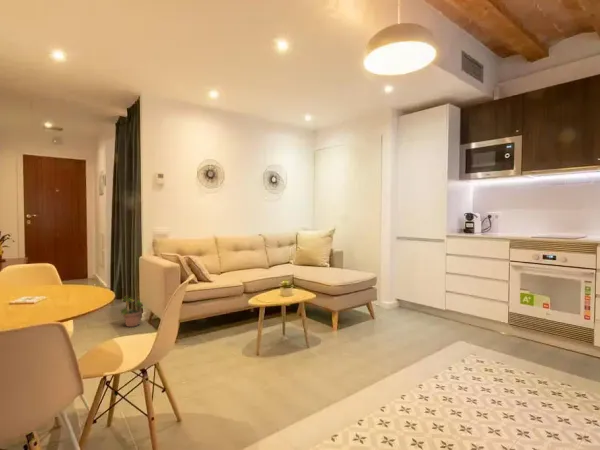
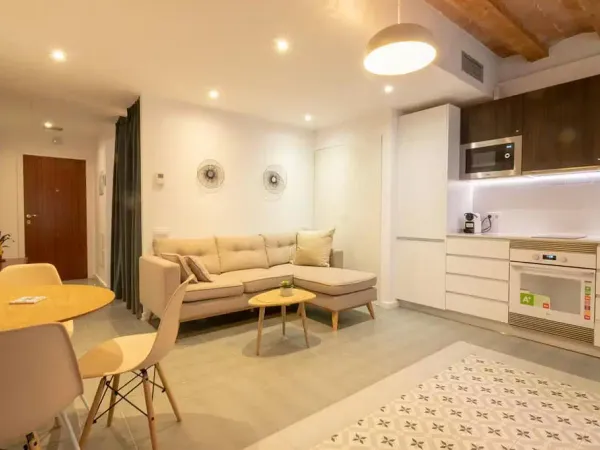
- potted plant (132, 309)
